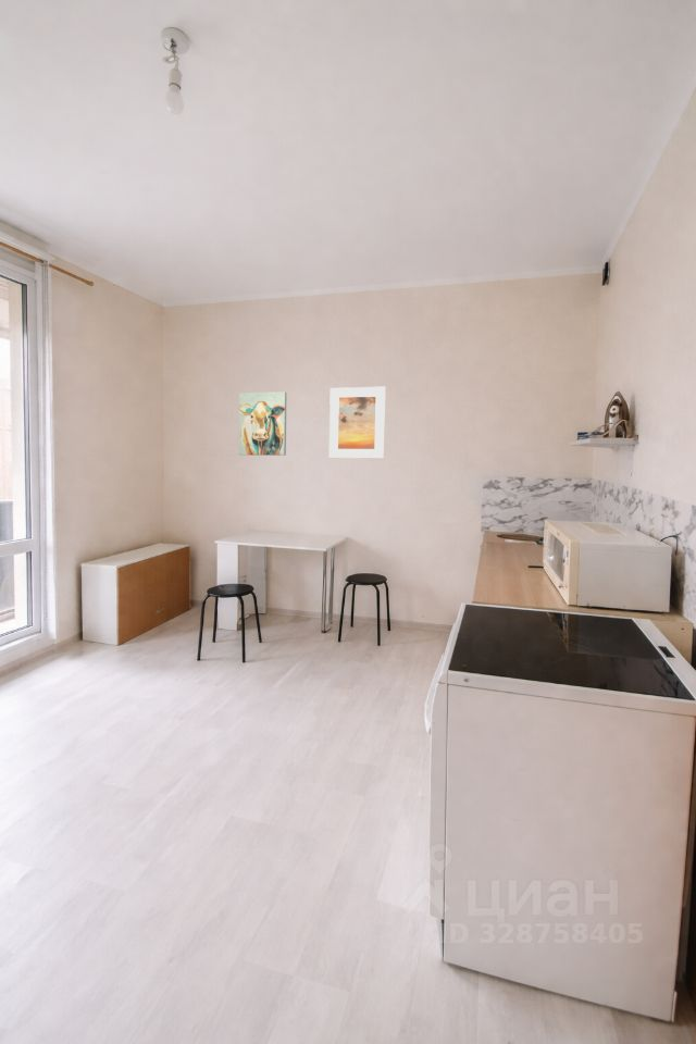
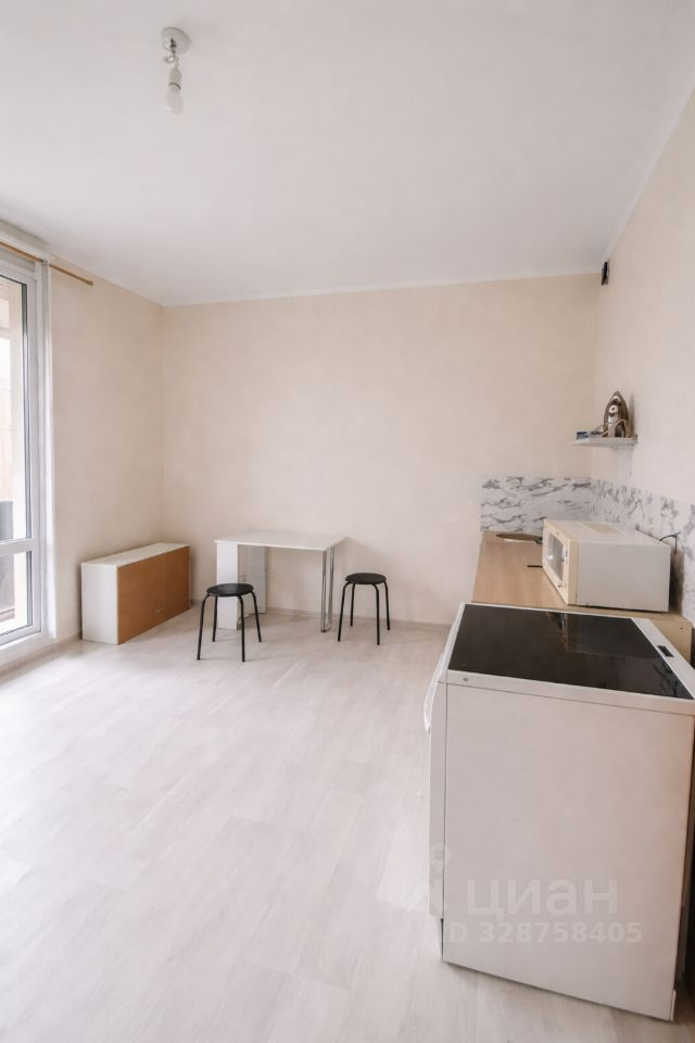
- wall art (262, 423)
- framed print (357, 423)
